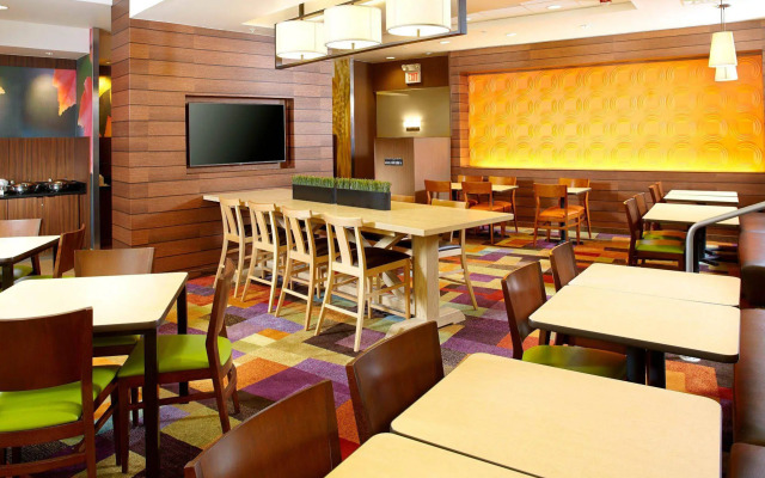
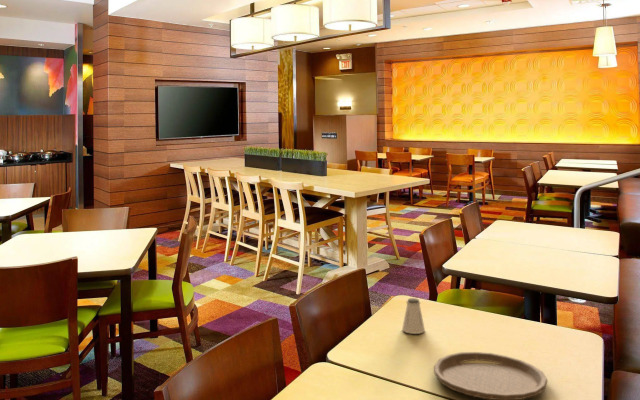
+ plate (488, 375)
+ saltshaker (413, 314)
